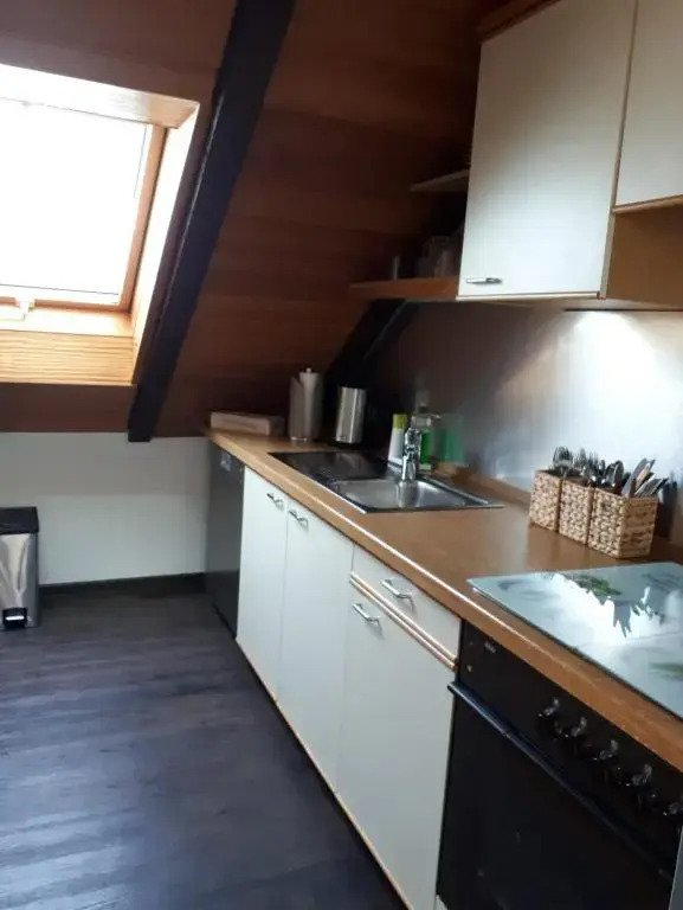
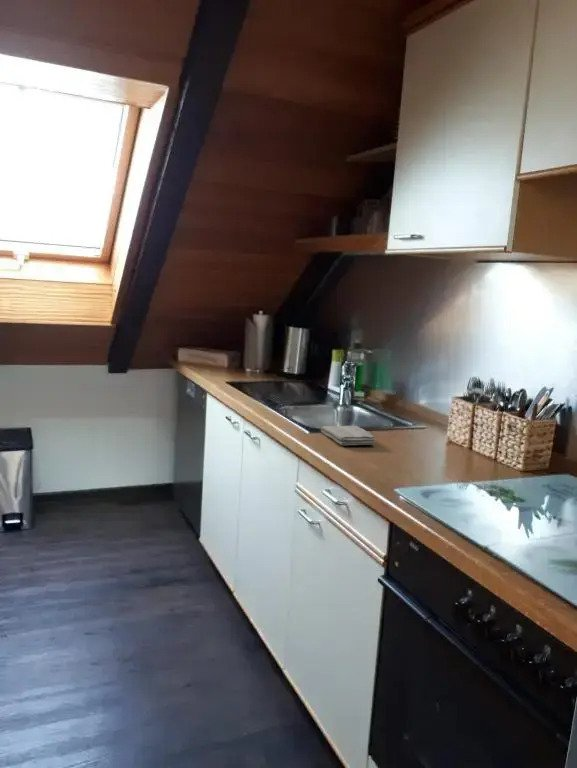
+ washcloth (347, 434)
